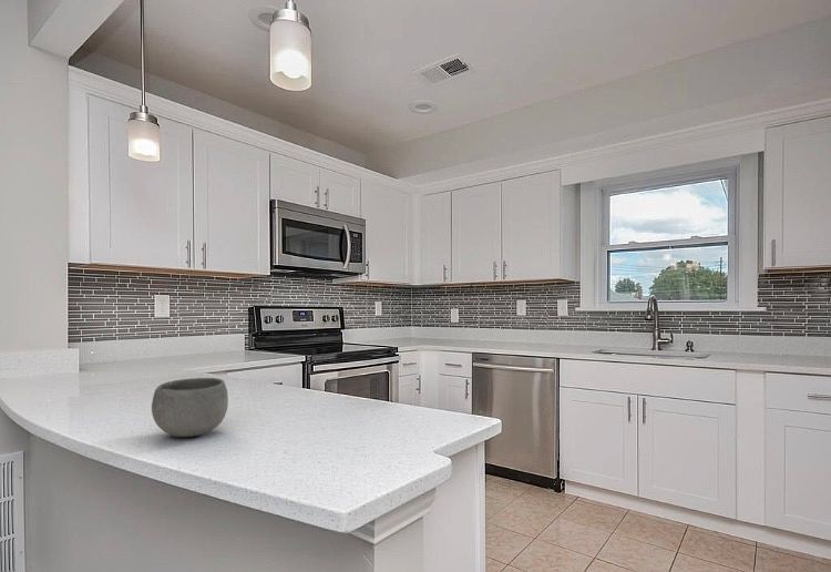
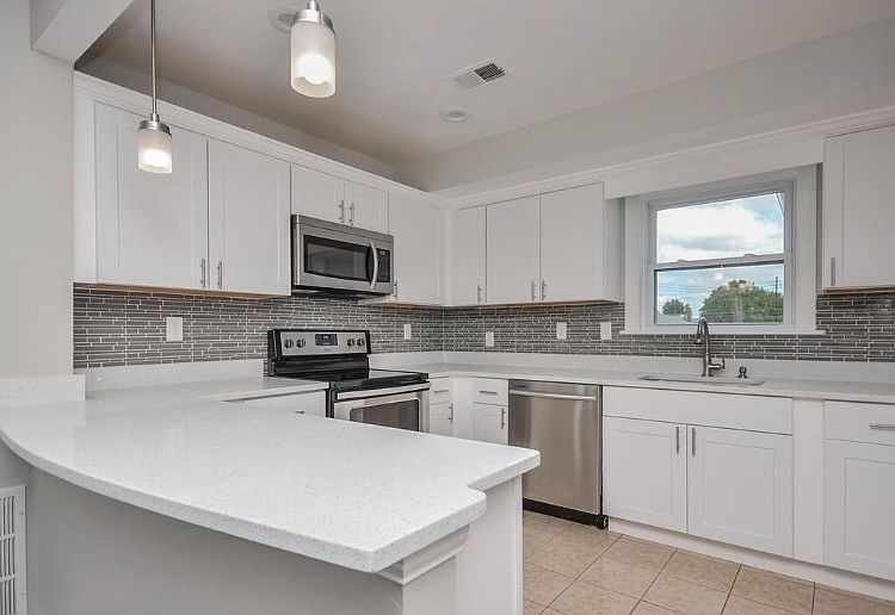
- bowl (191, 408)
